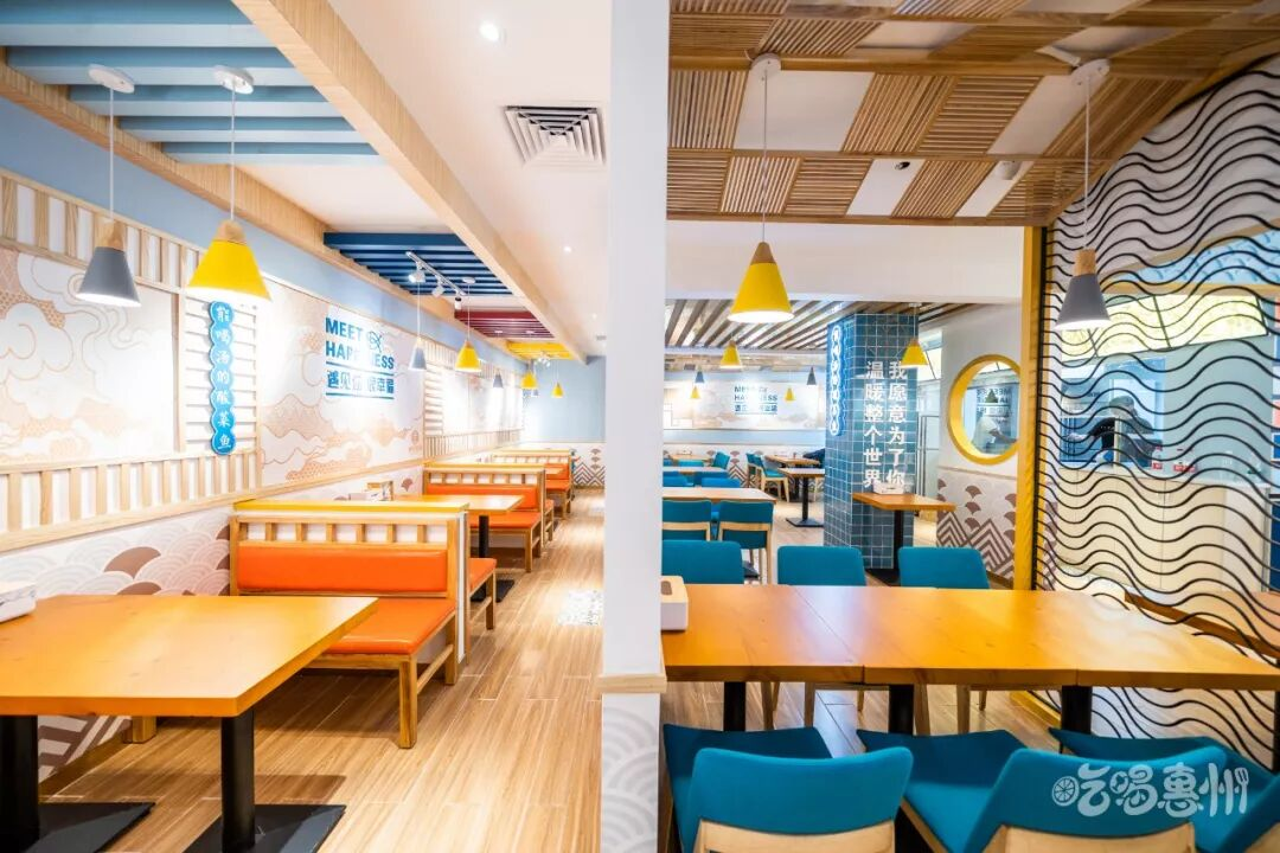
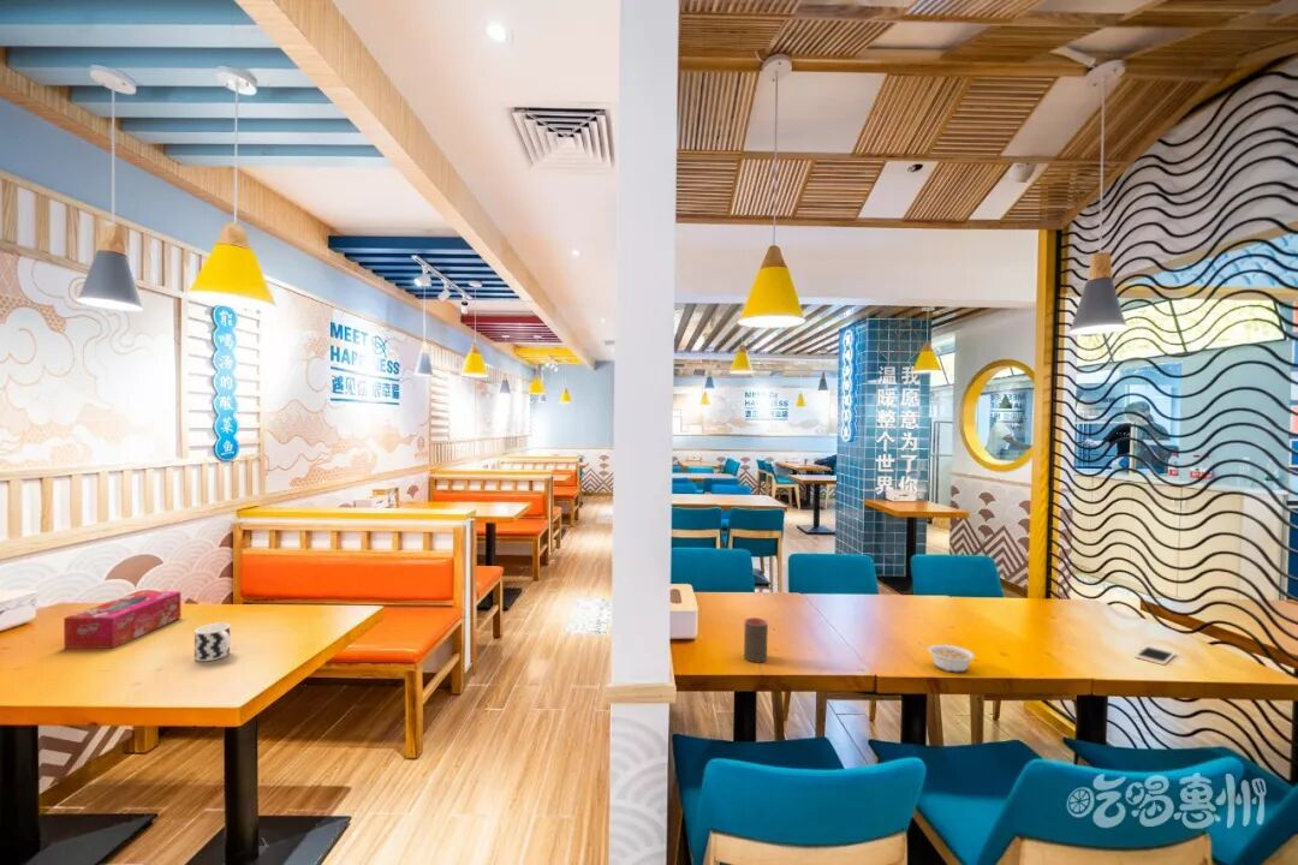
+ cell phone (1155, 655)
+ cup (215, 642)
+ legume (948, 657)
+ cup (755, 639)
+ tissue box (126, 618)
